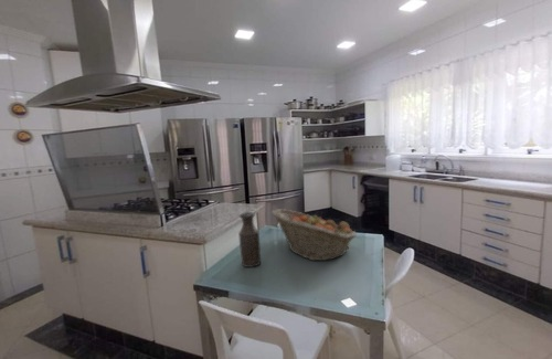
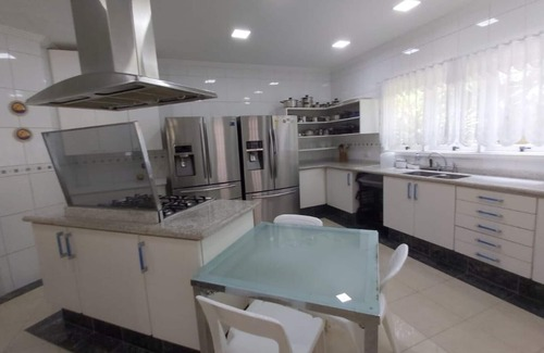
- bottle (248, 239)
- fruit basket (311, 229)
